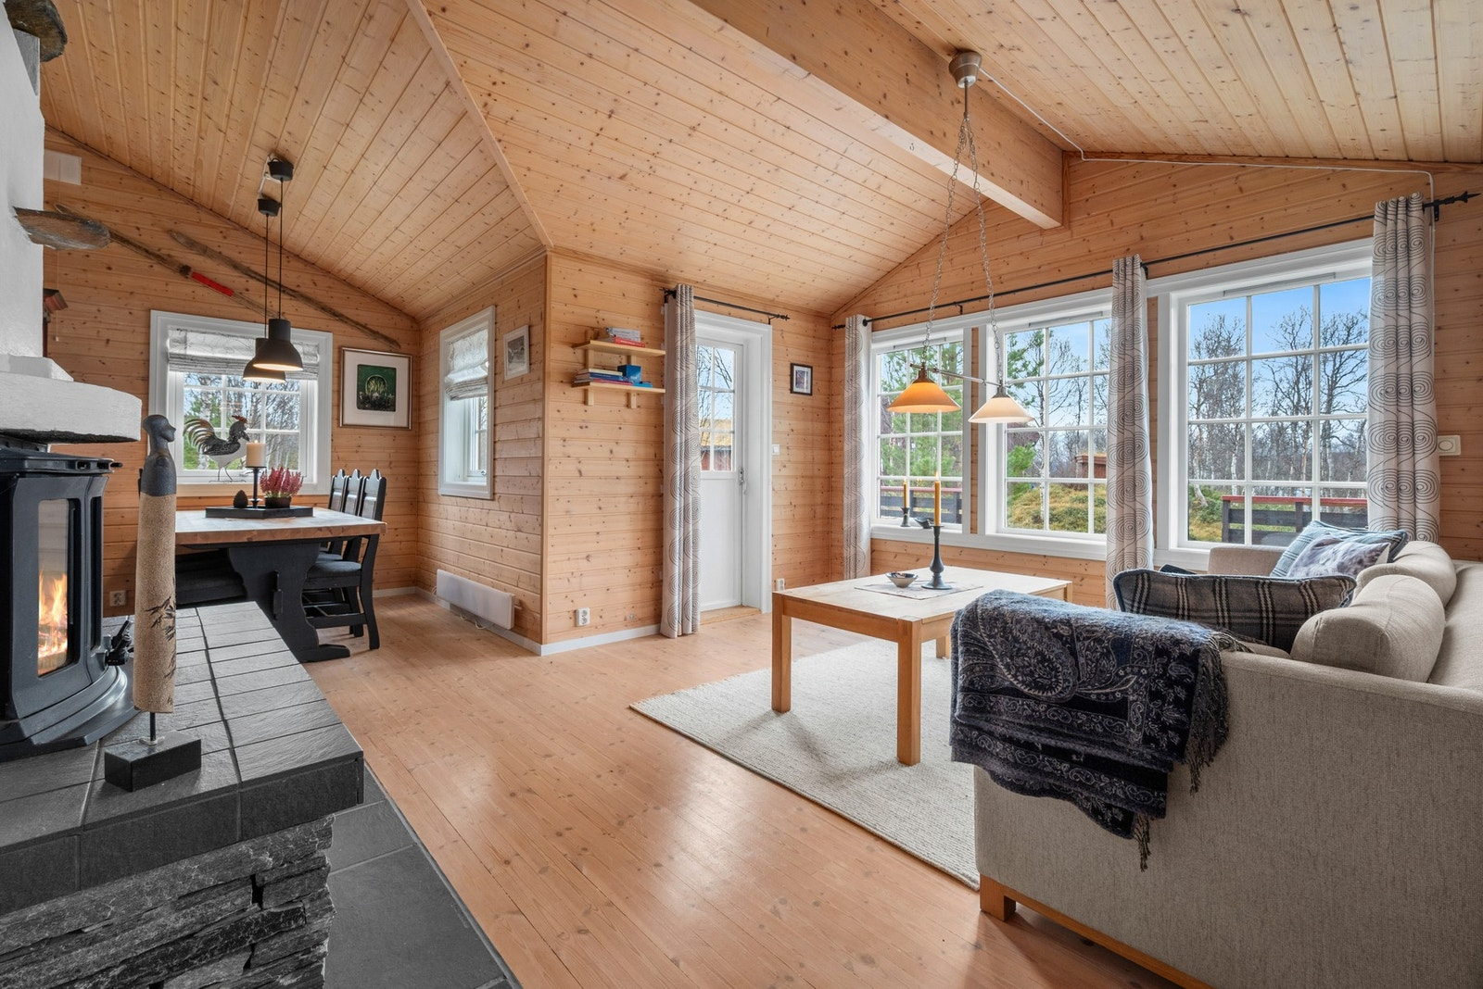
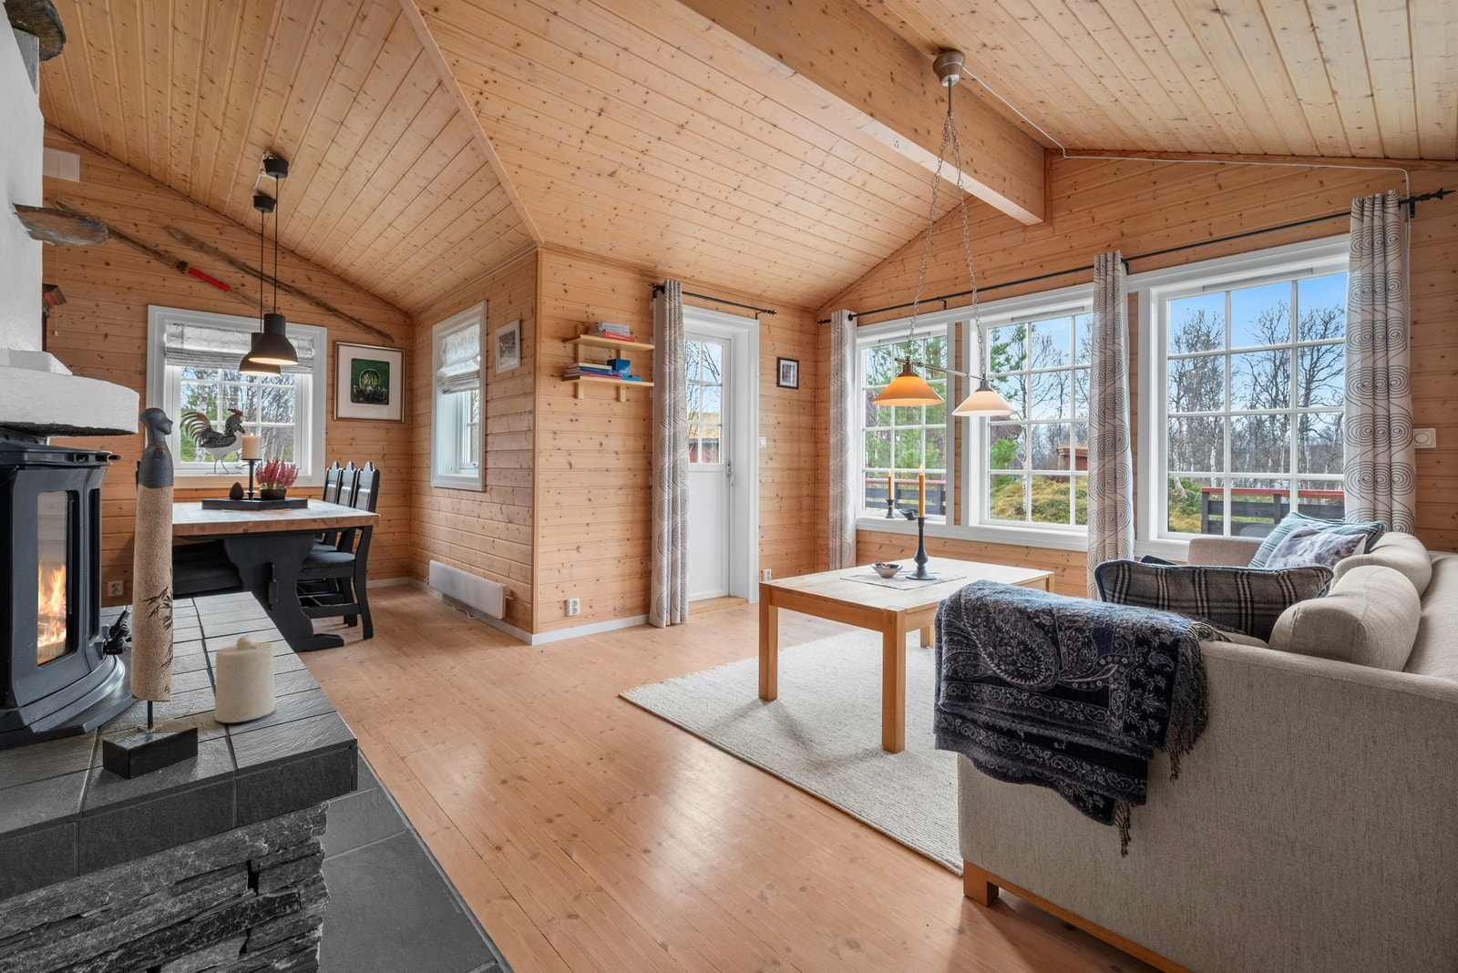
+ candle (245, 674)
